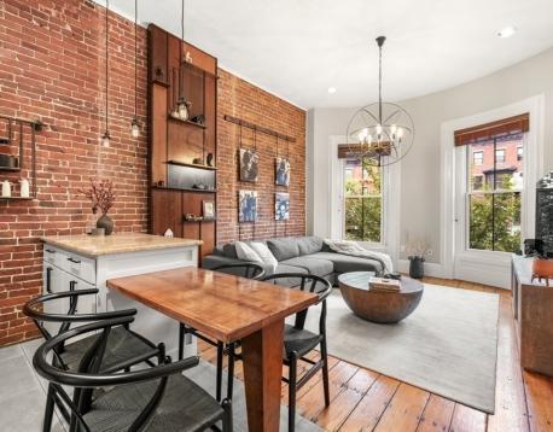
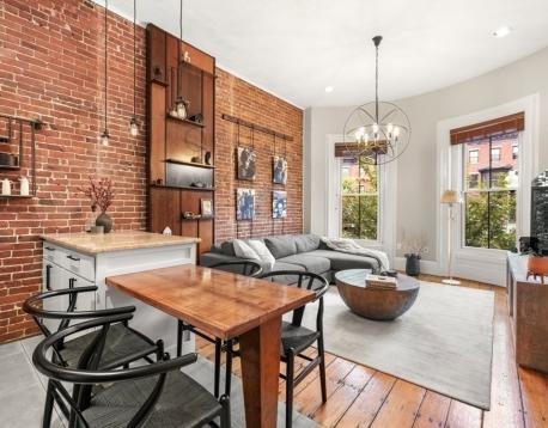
+ floor lamp (451, 236)
